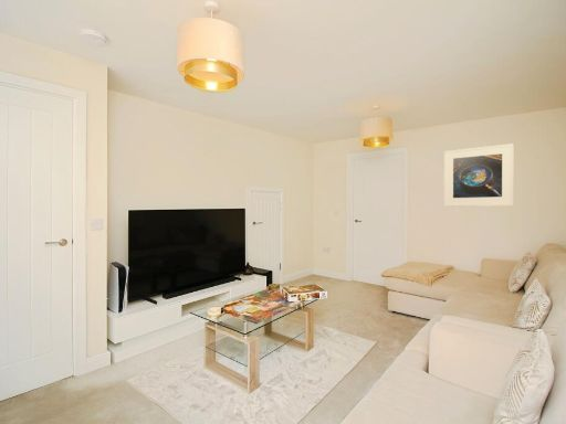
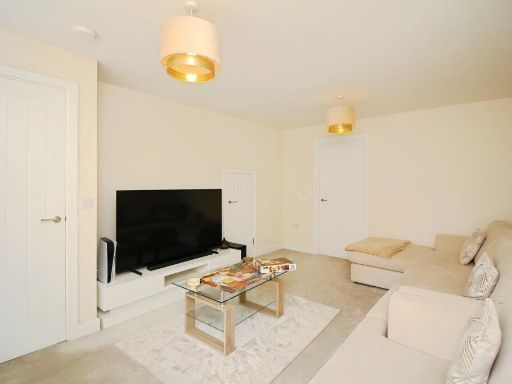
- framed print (476, 177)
